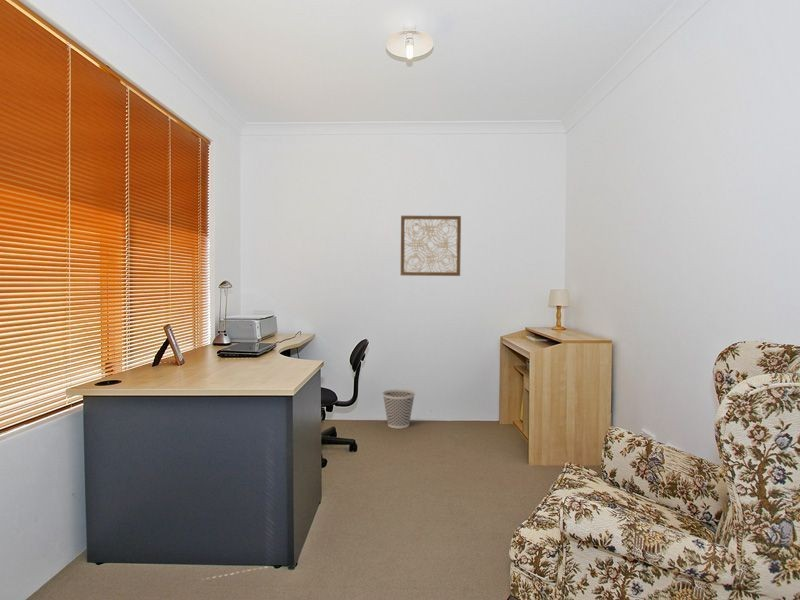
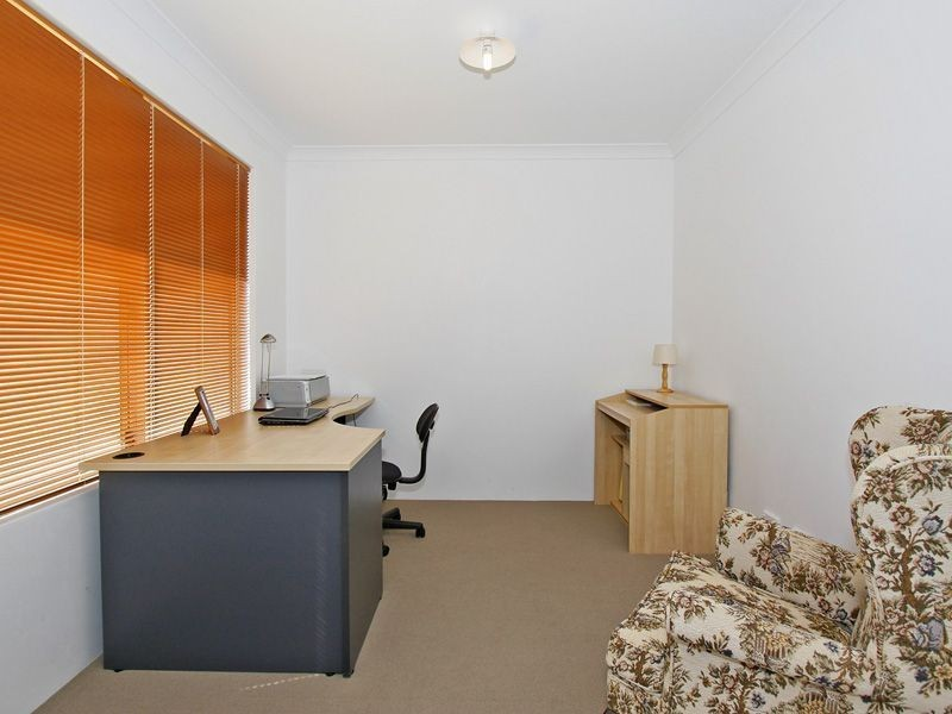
- wastebasket (398, 409)
- wall art (428, 246)
